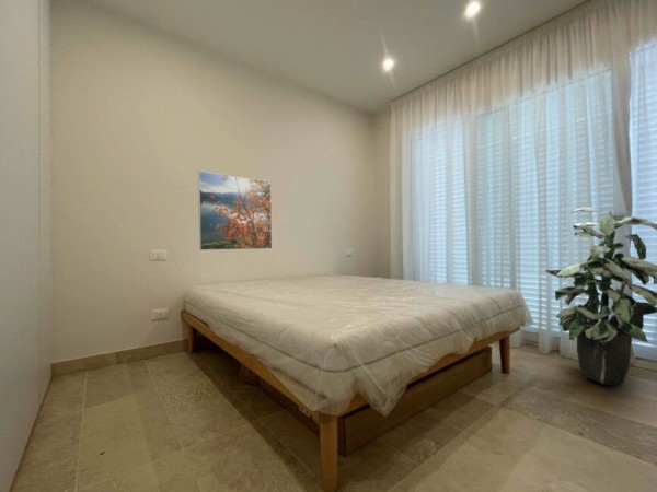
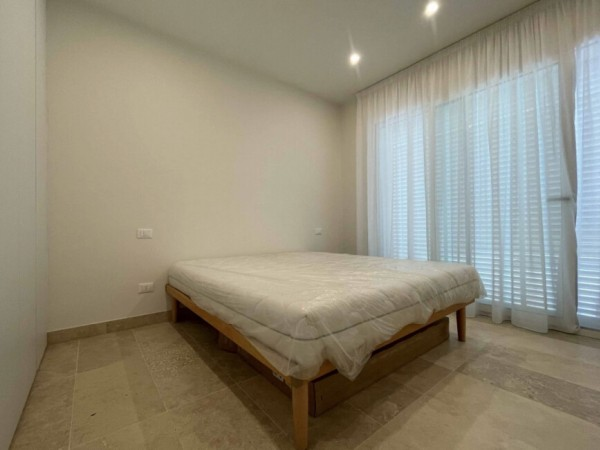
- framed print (238, 213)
- indoor plant (599, 293)
